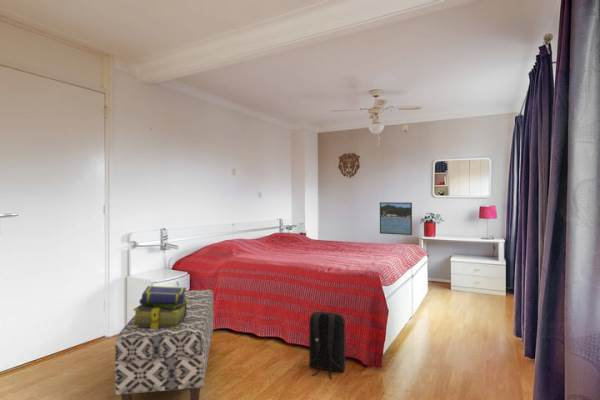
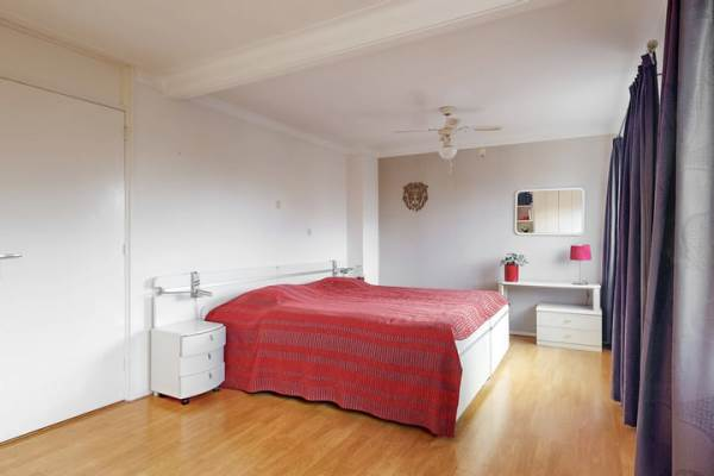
- backpack (325, 340)
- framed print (395, 218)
- bench (174, 341)
- stack of books (163, 305)
